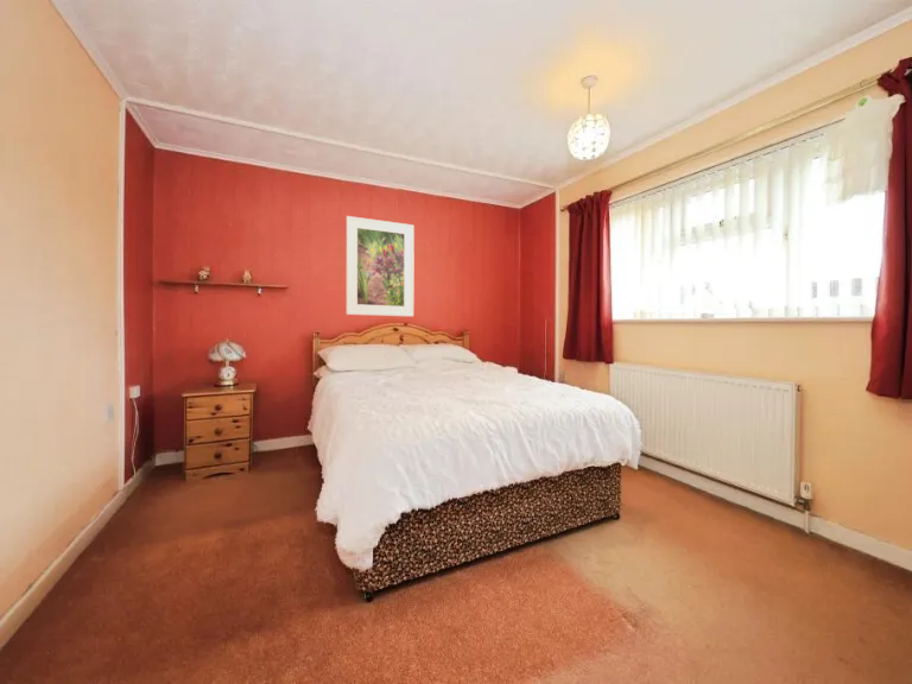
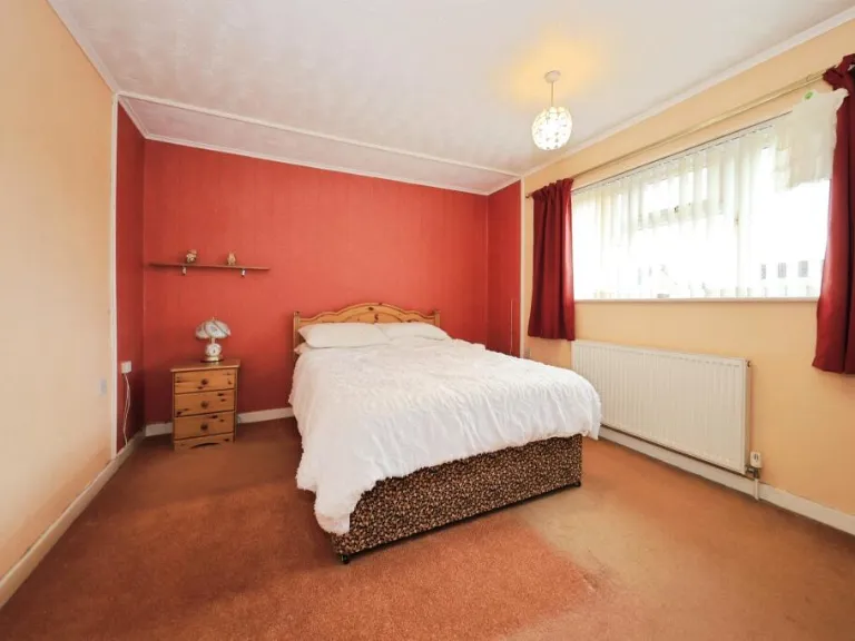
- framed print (381, 267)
